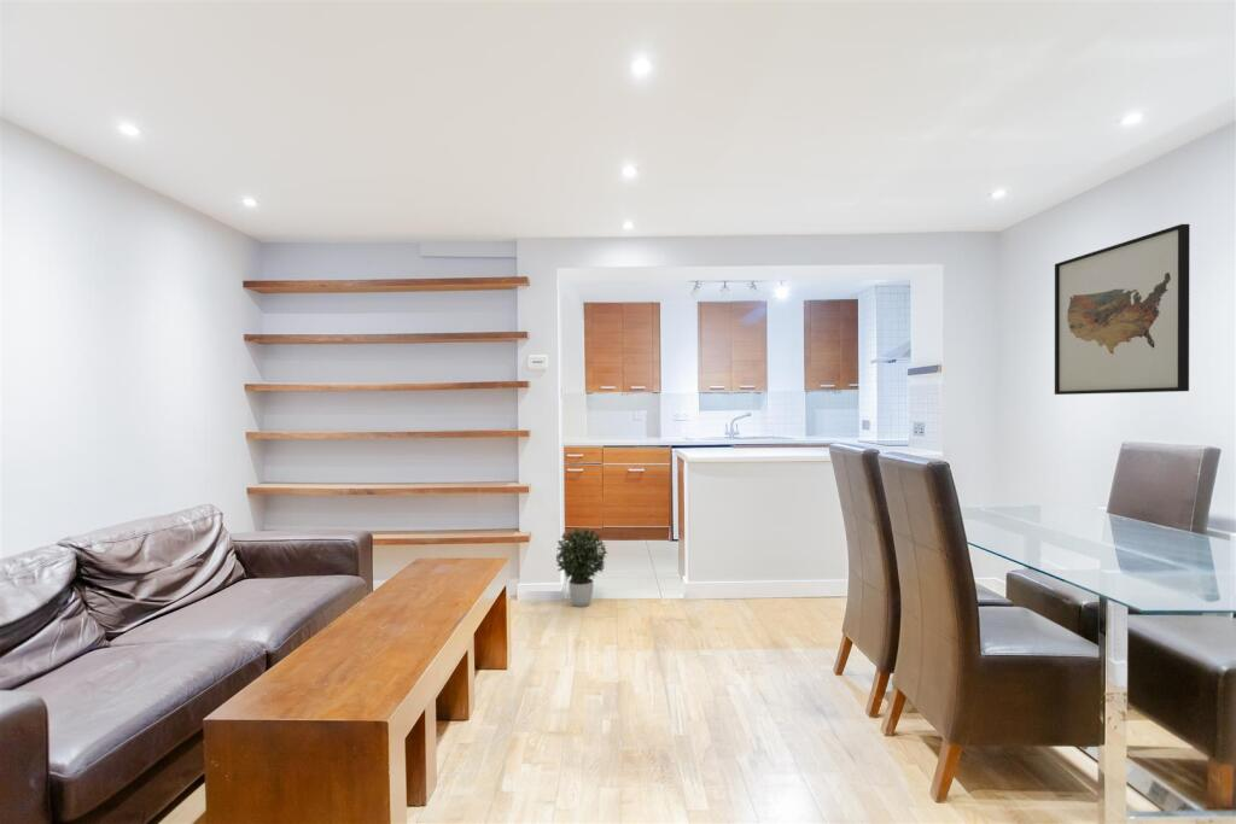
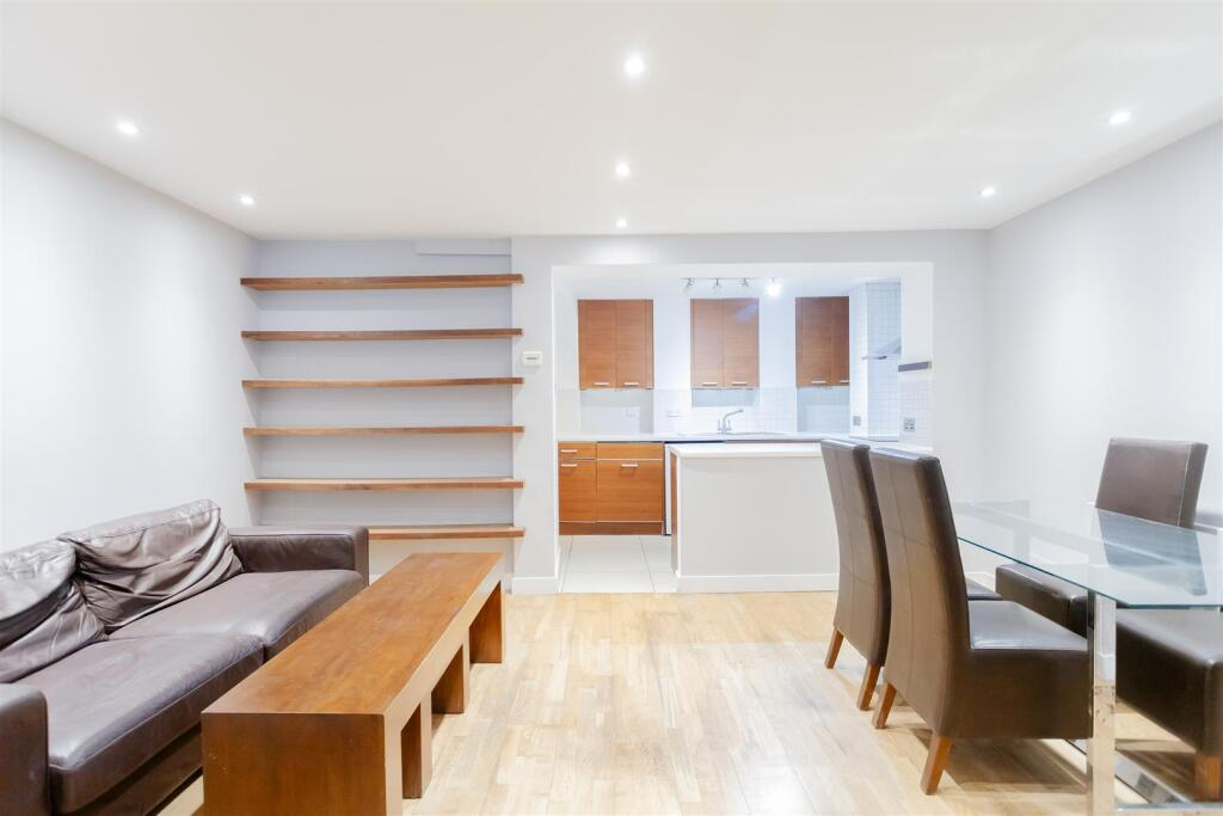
- potted plant (582, 566)
- wall art (1113, 320)
